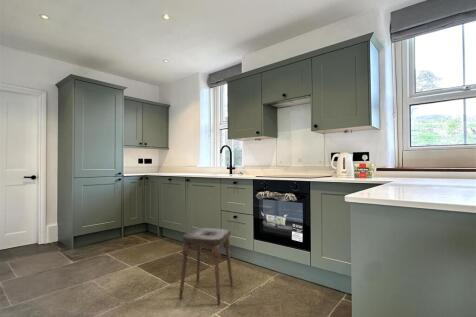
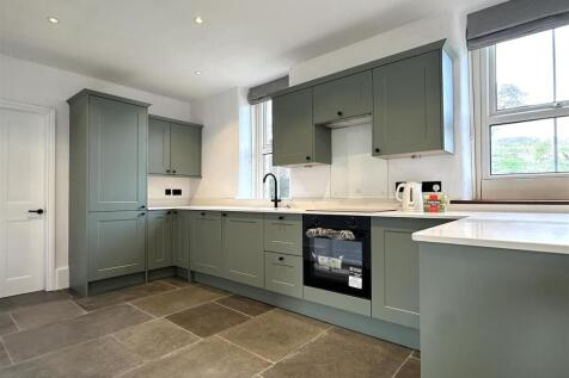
- stool (212, 257)
